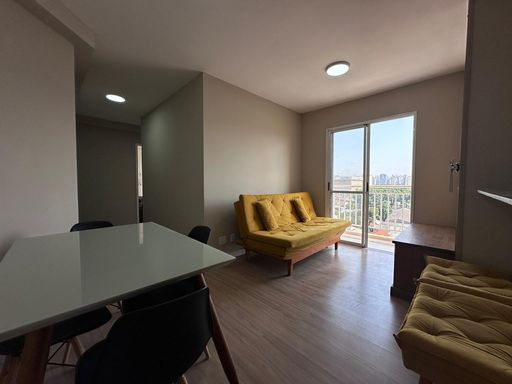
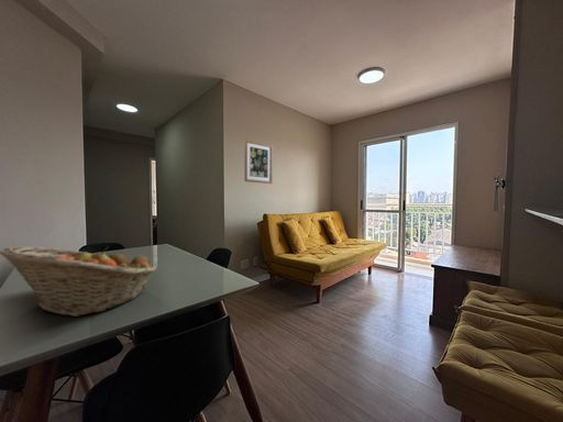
+ wall art (258, 163)
+ fruit basket (88, 269)
